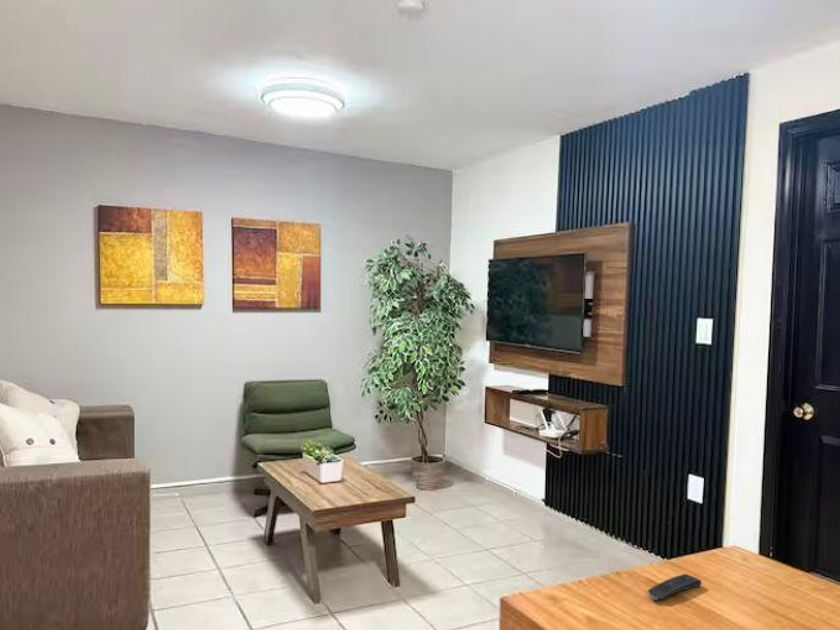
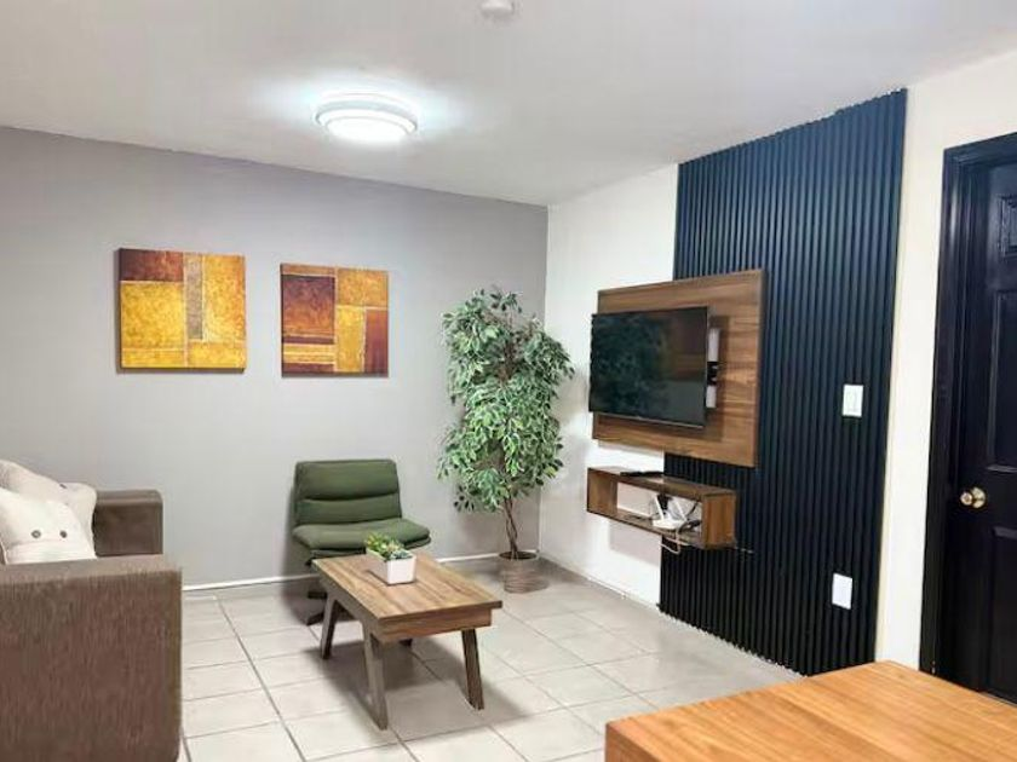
- remote control (673, 587)
